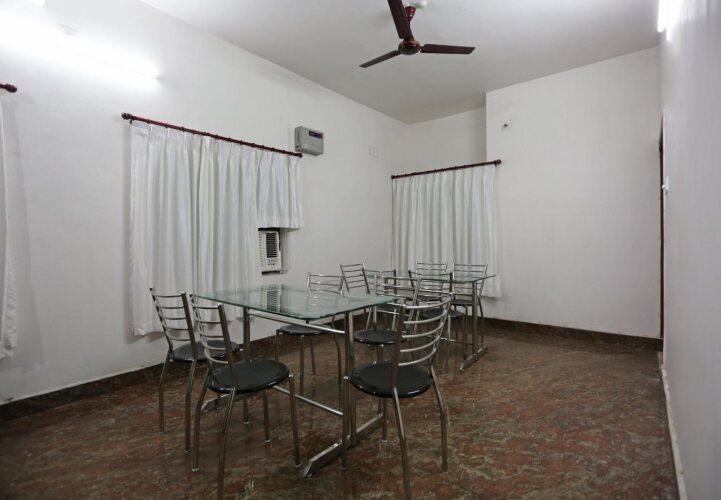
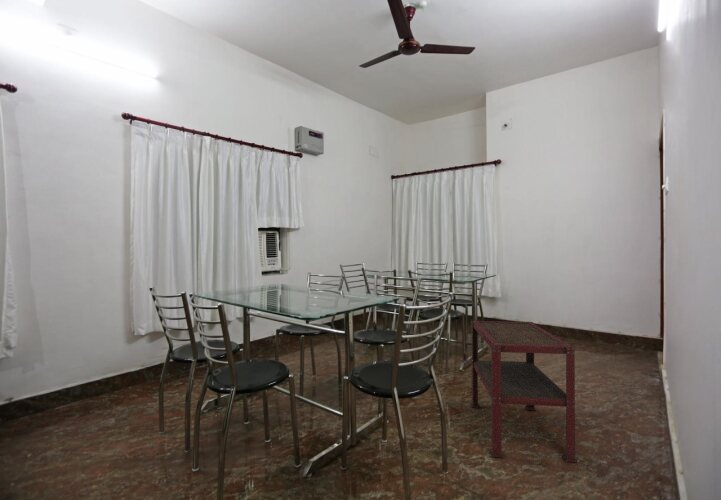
+ side table (515, 380)
